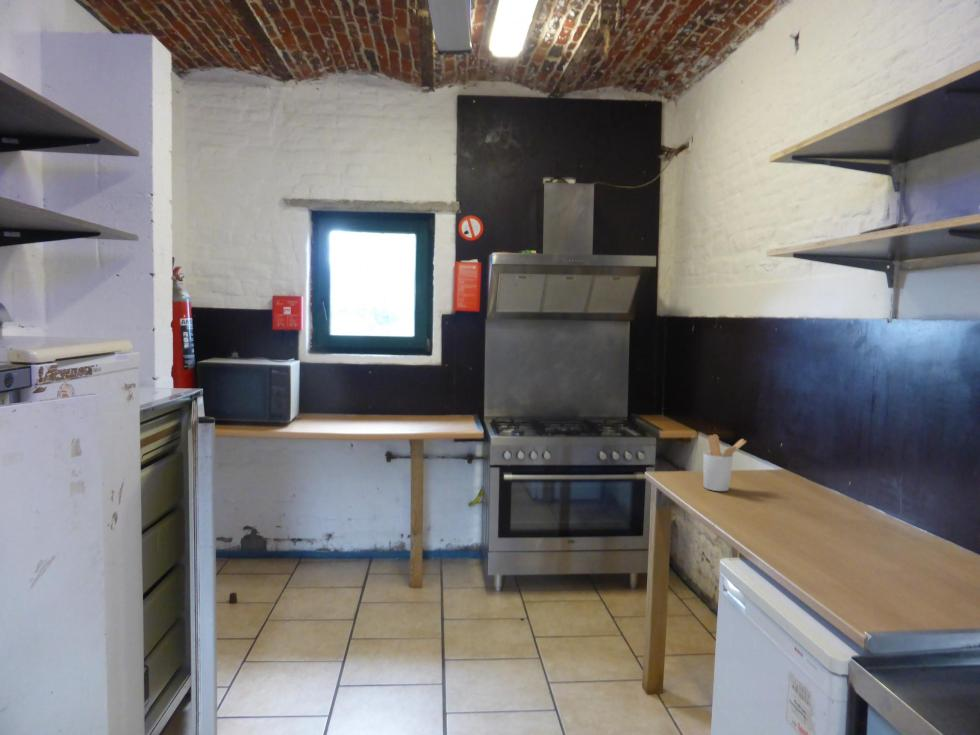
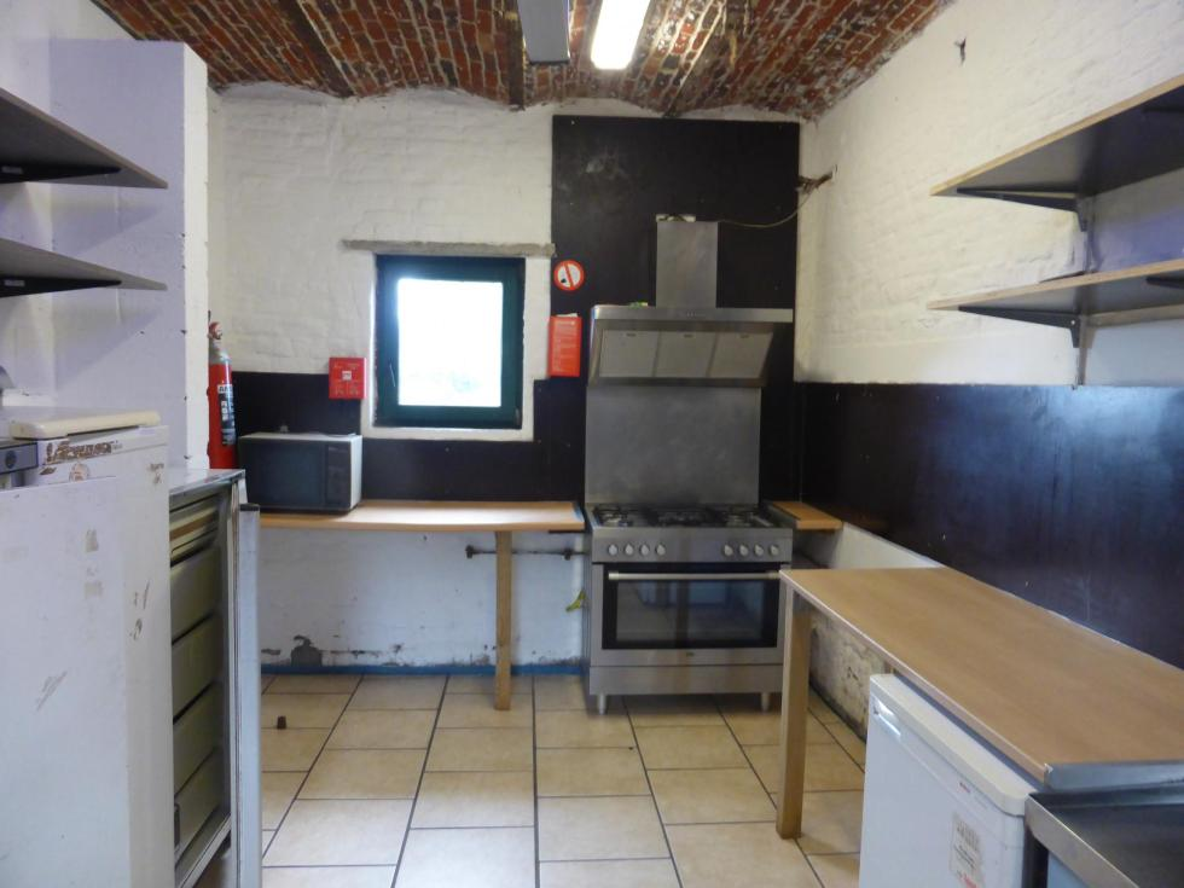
- utensil holder (724, 462)
